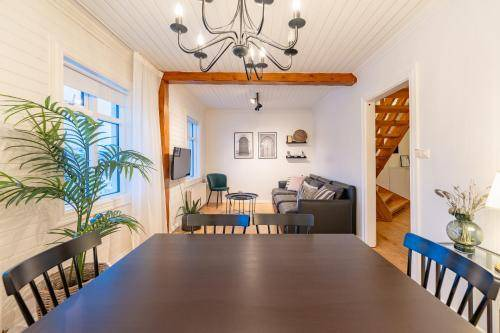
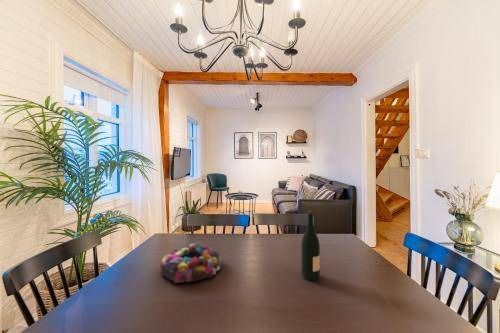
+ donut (191, 257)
+ wine bottle (310, 243)
